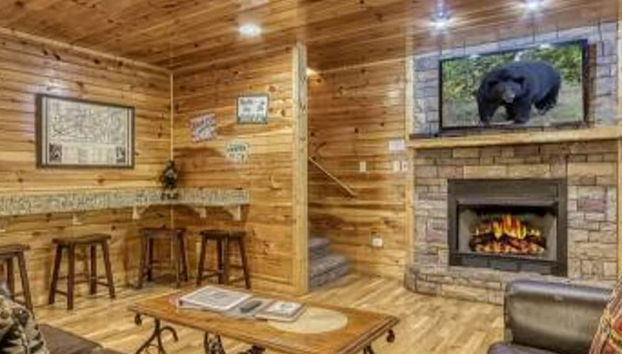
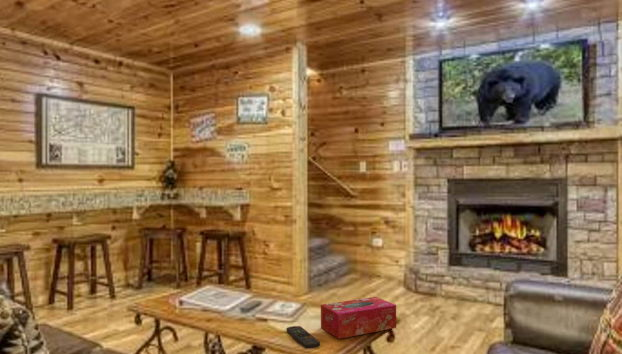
+ remote control (302, 336)
+ tissue box (358, 316)
